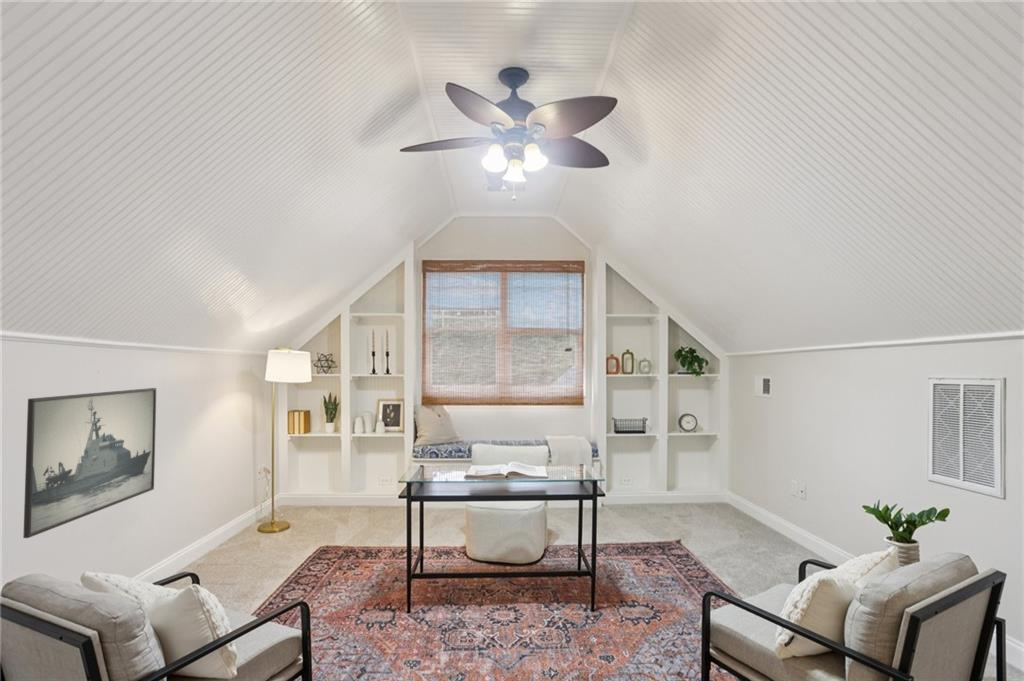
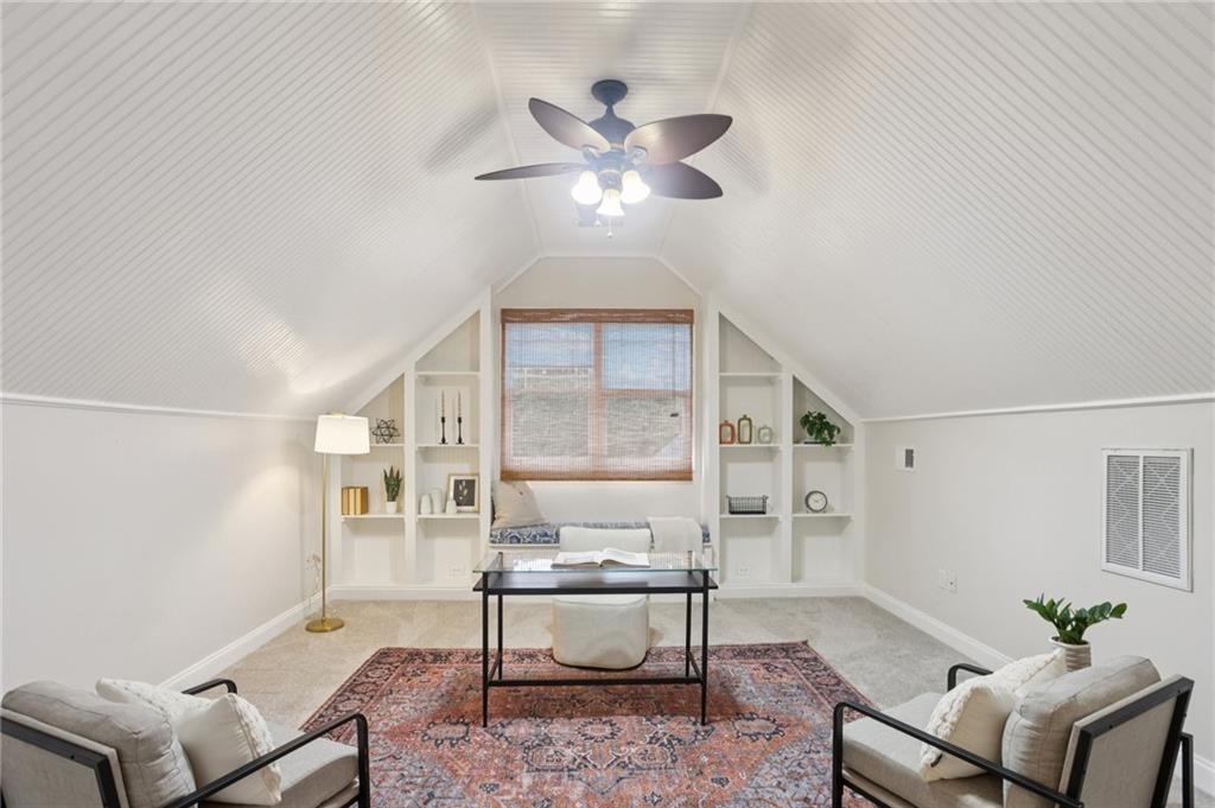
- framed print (100, 451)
